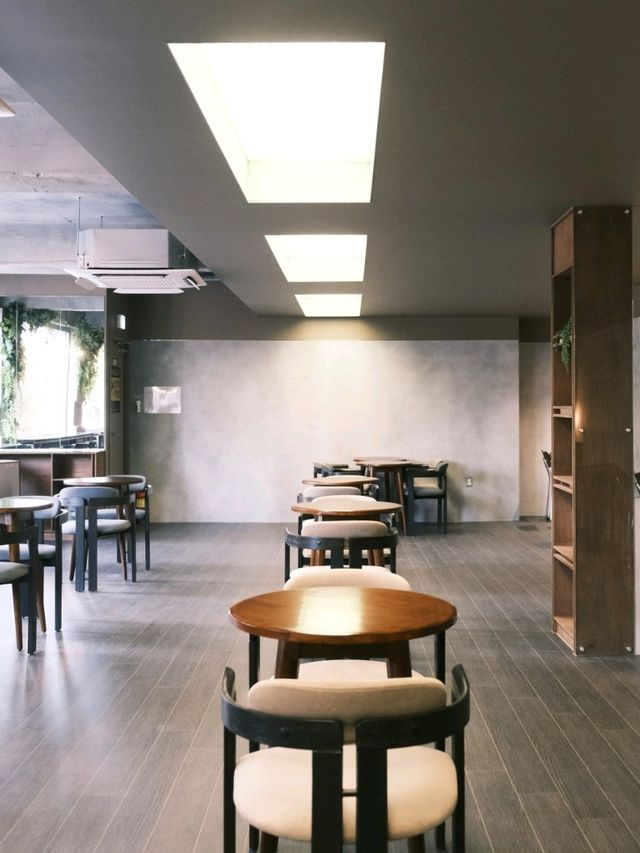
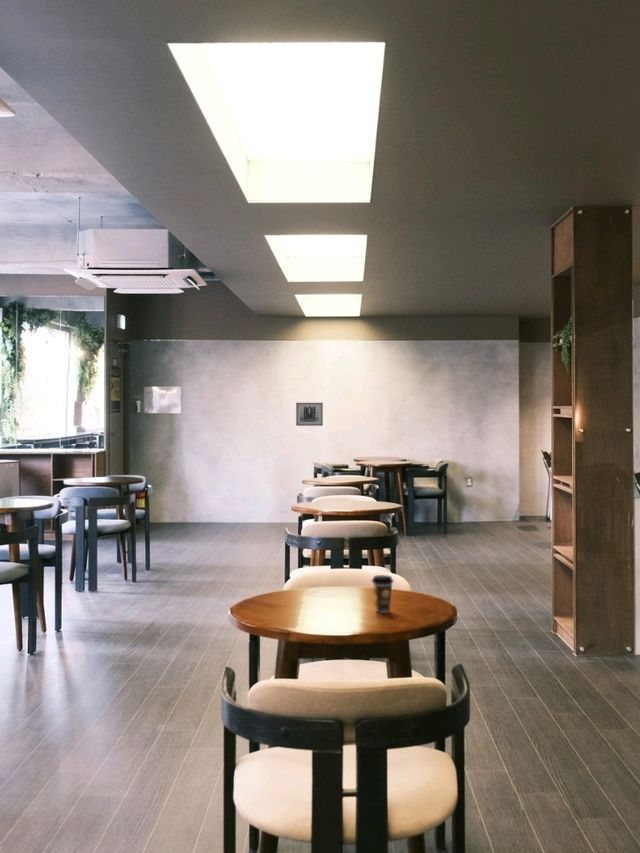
+ coffee cup (382, 593)
+ wall art (309, 414)
